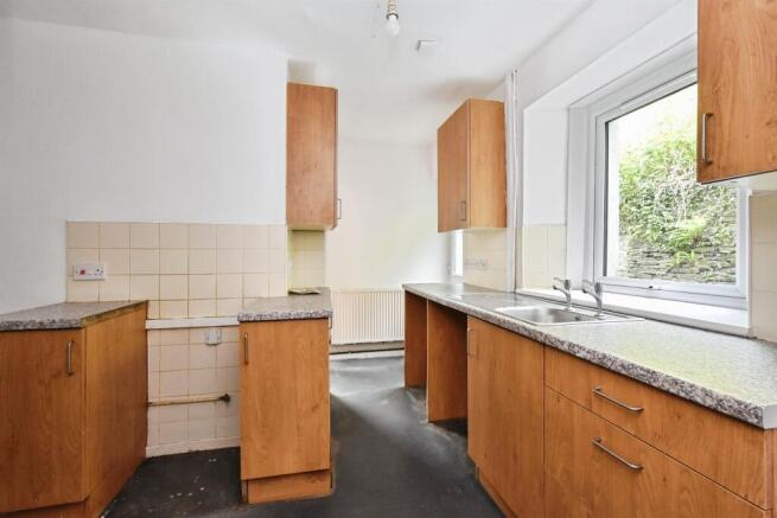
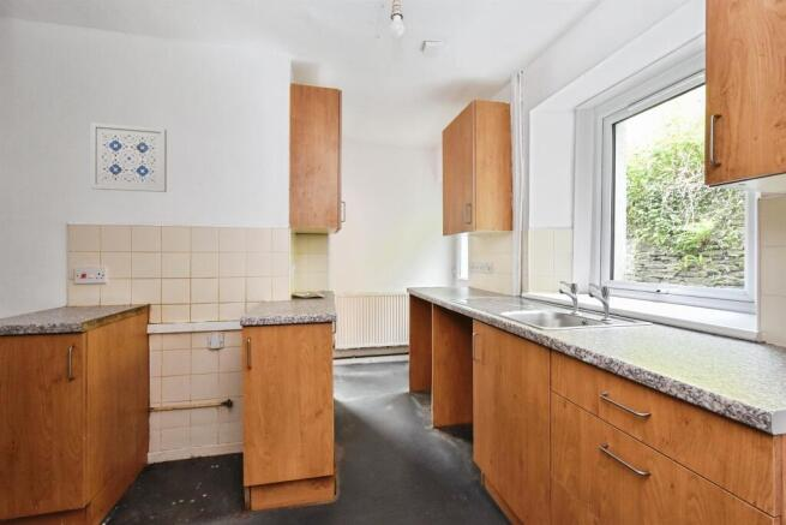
+ wall art (130, 157)
